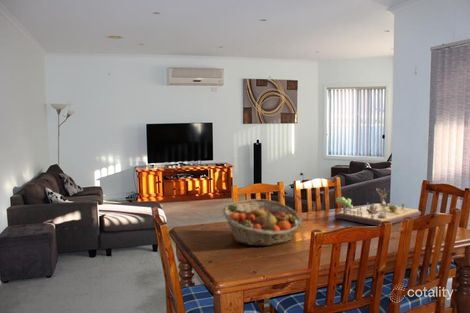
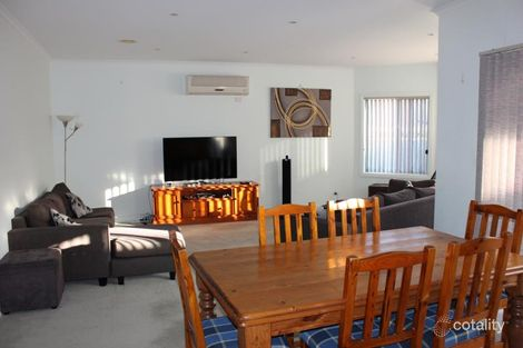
- fruit basket (262, 221)
- gameboard (378, 204)
